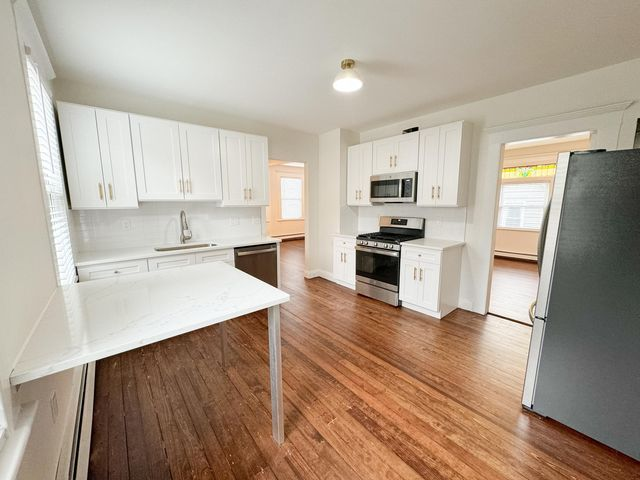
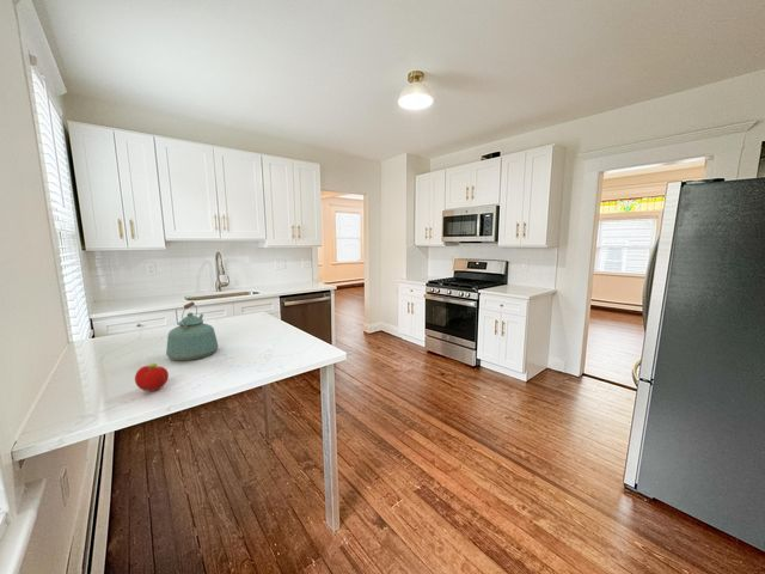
+ kettle (192, 328)
+ fruit (152, 375)
